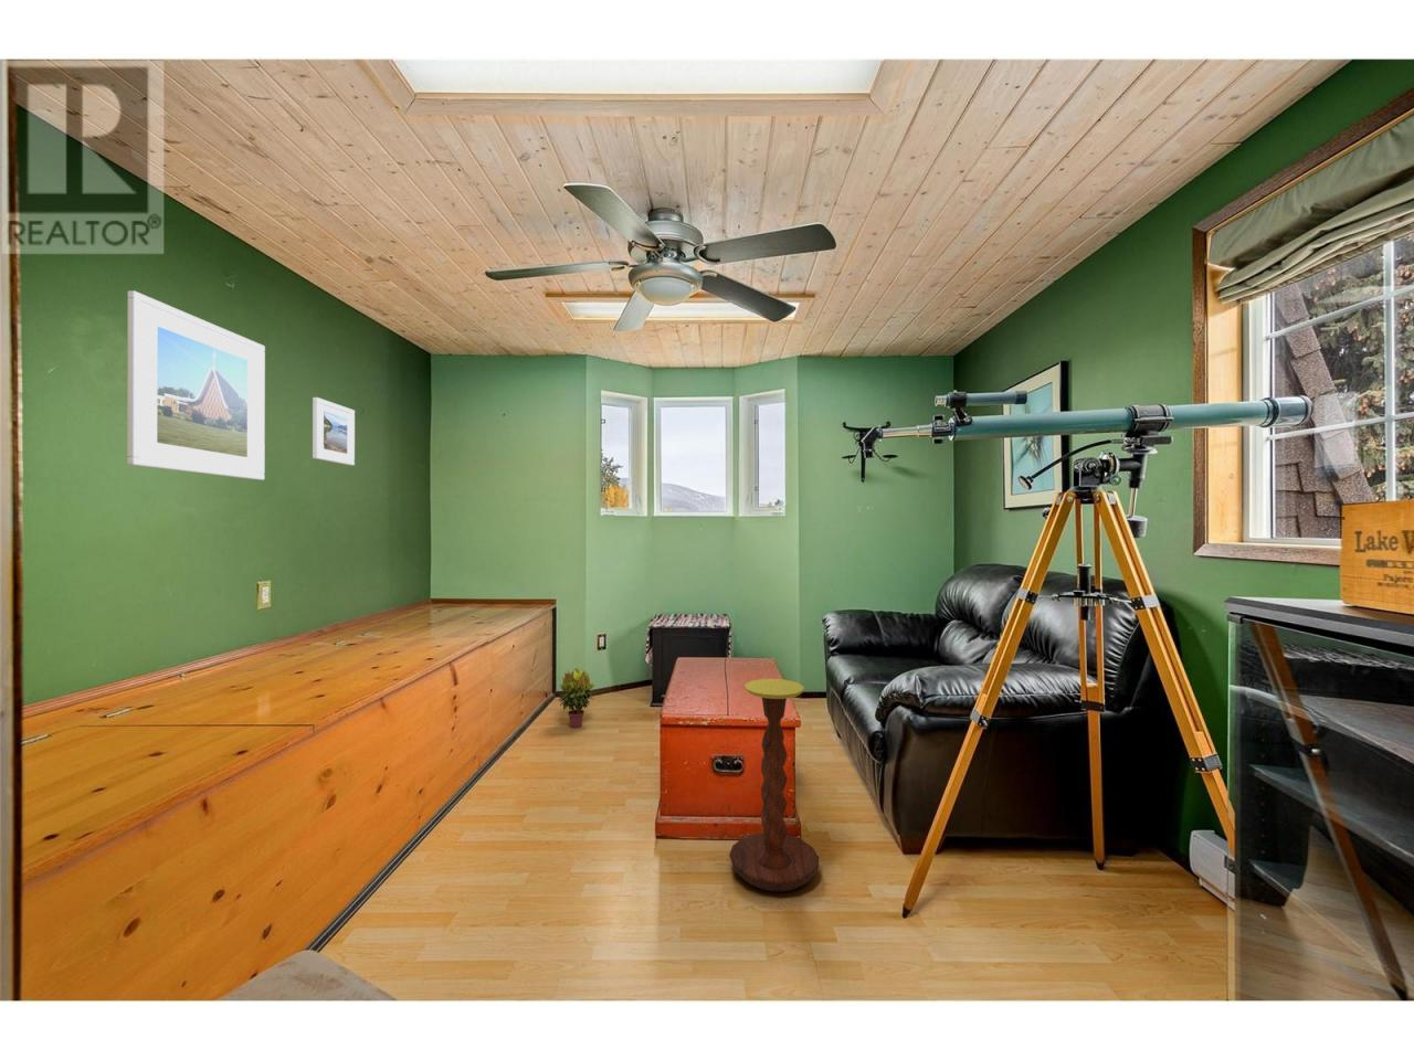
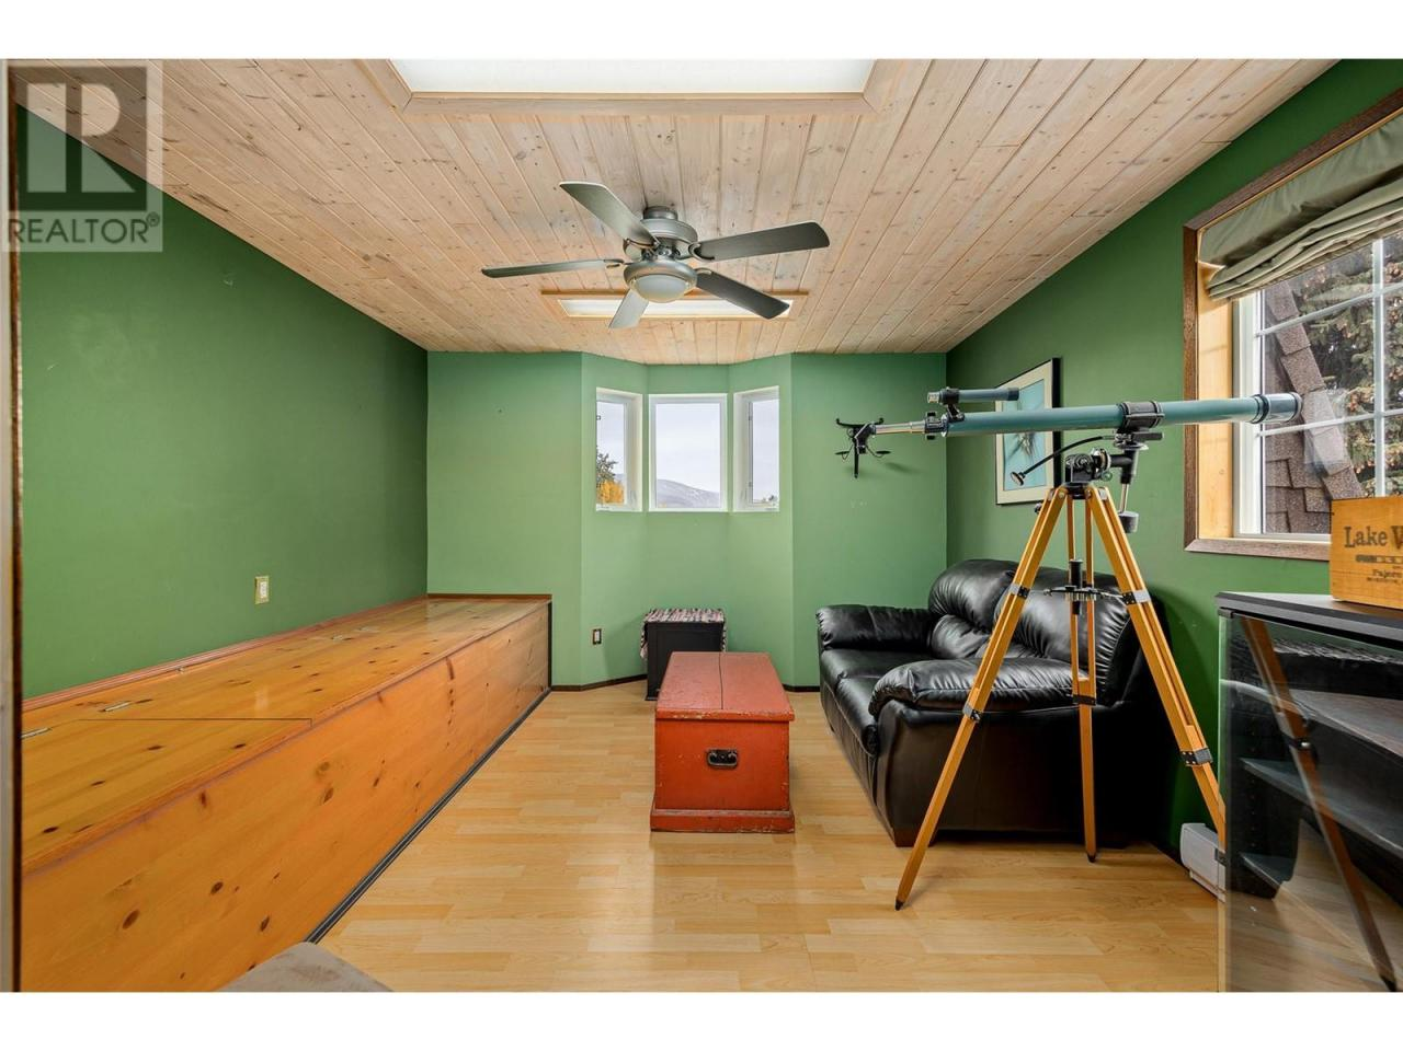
- potted plant (577, 697)
- side table (774, 778)
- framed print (334, 433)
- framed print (205, 398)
